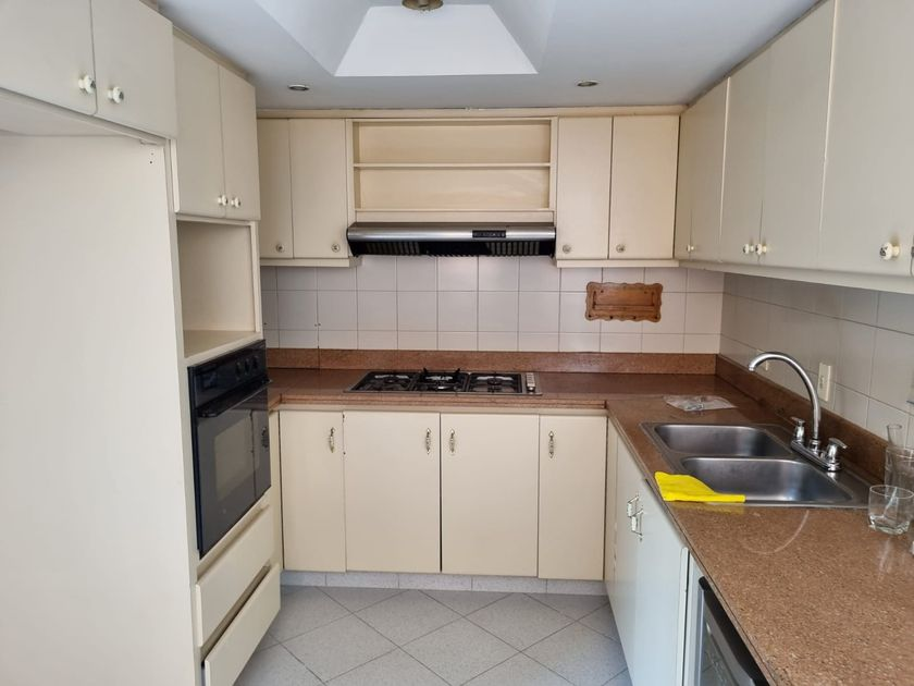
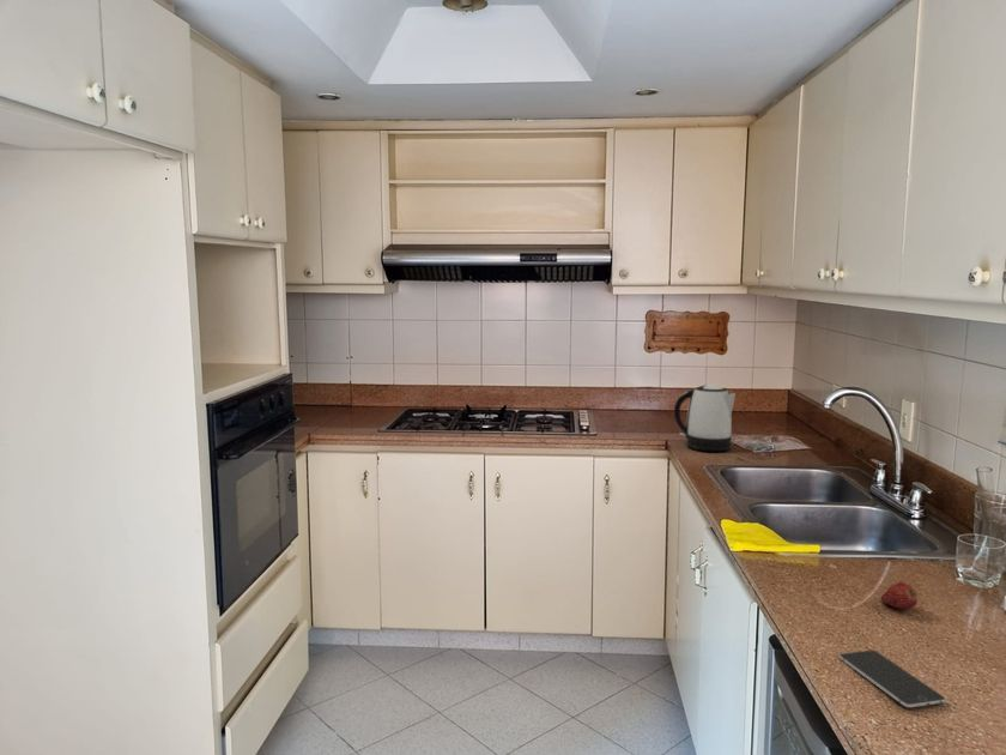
+ kettle (703, 416)
+ smartphone (889, 676)
+ fruit (898, 594)
